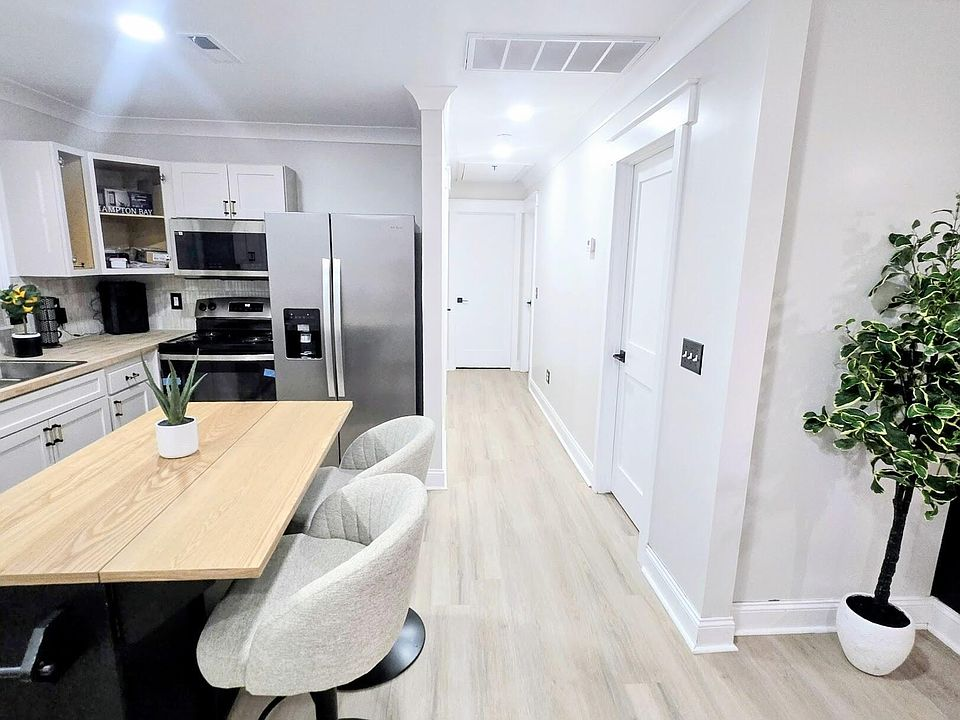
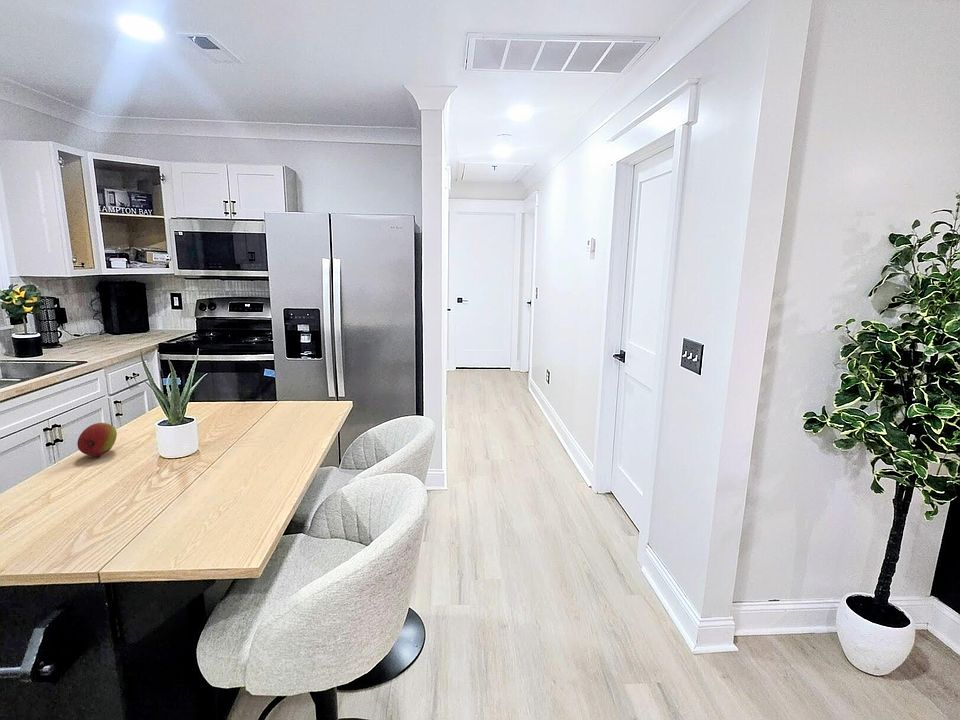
+ fruit (97, 439)
